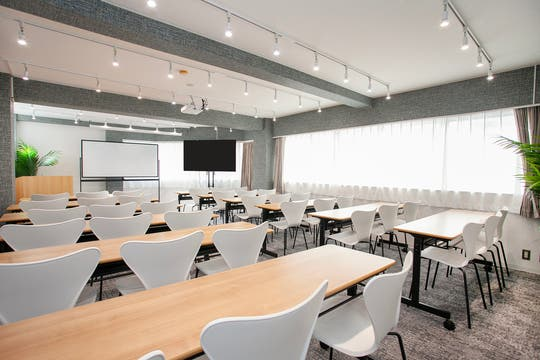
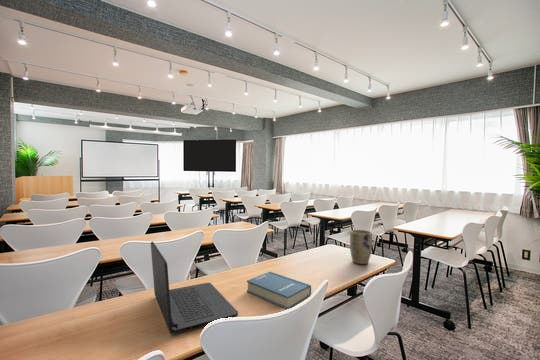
+ hardback book (278, 288)
+ plant pot (360, 246)
+ laptop (192, 285)
